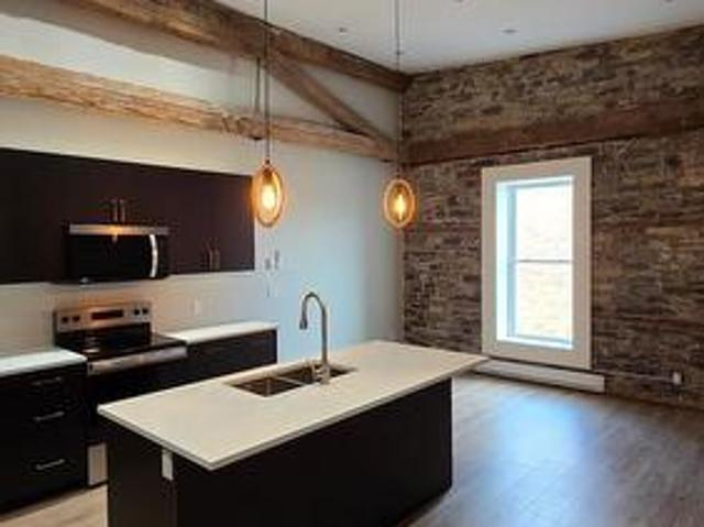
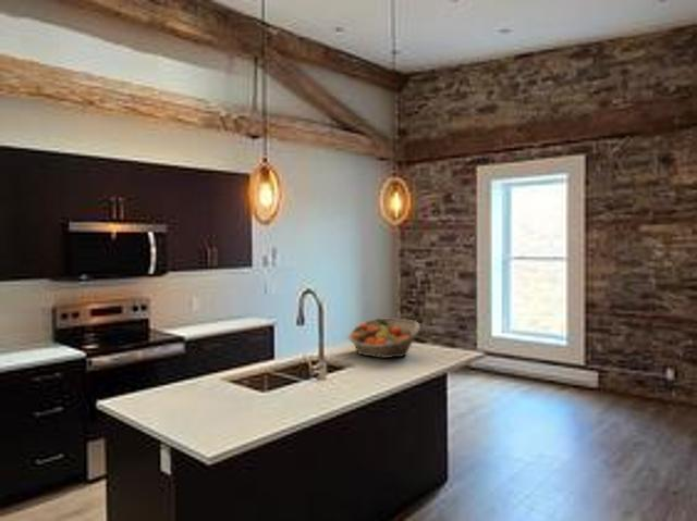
+ fruit basket (383, 336)
